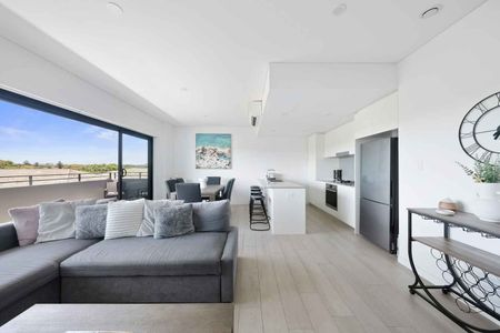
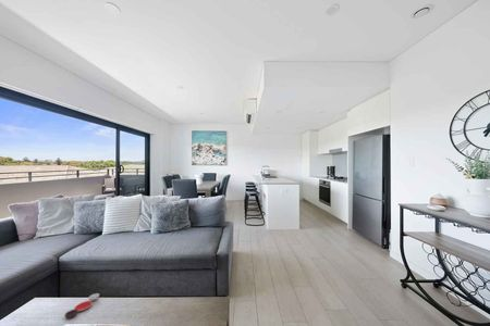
+ bowl (83, 305)
